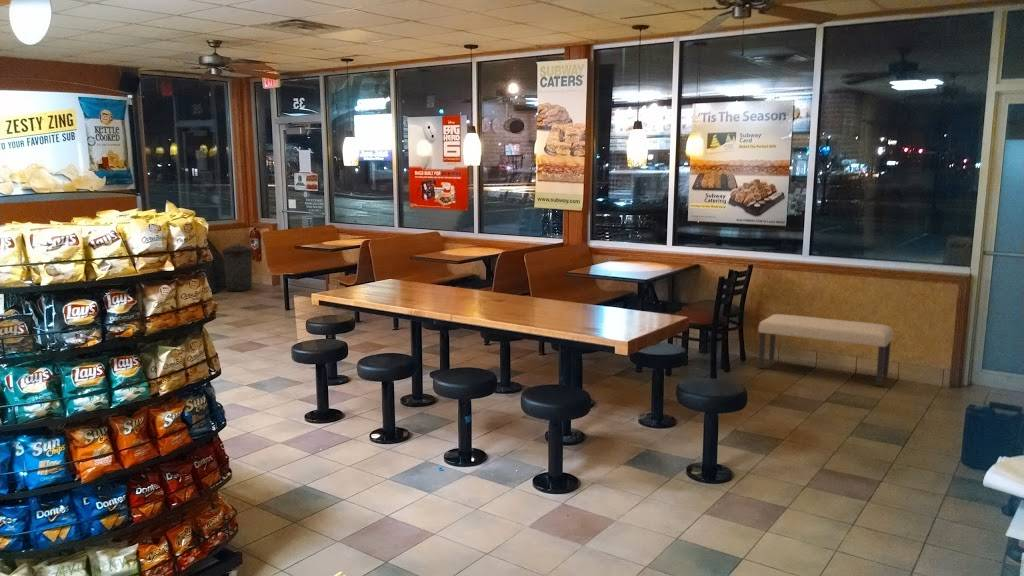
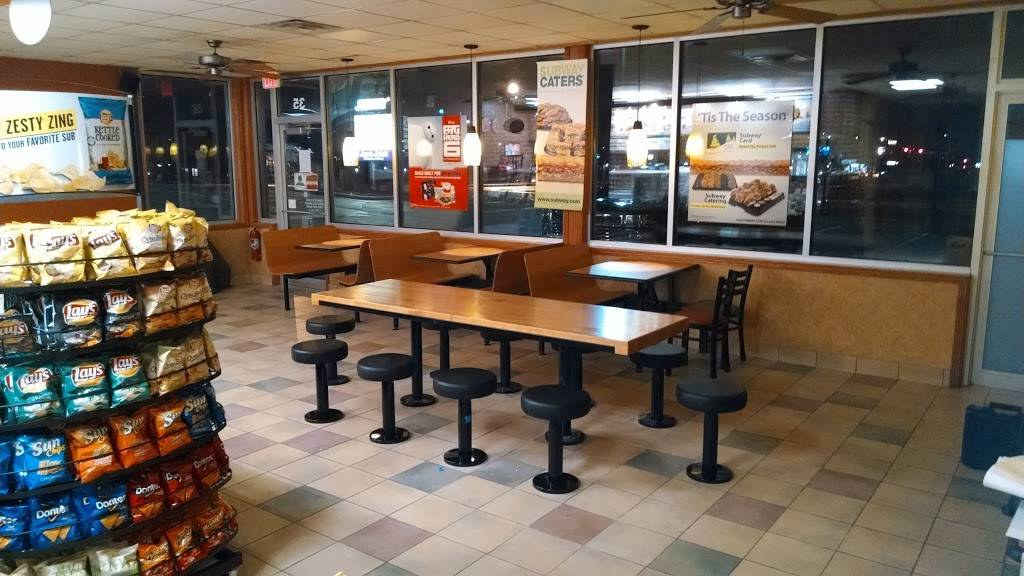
- bench (823, 339)
- trash can (238, 266)
